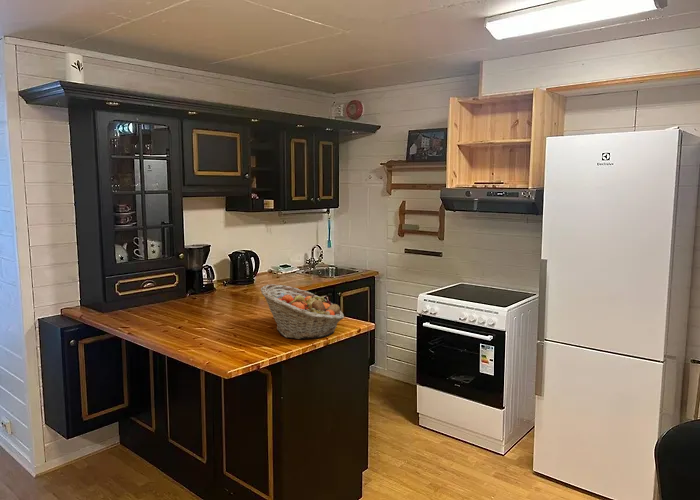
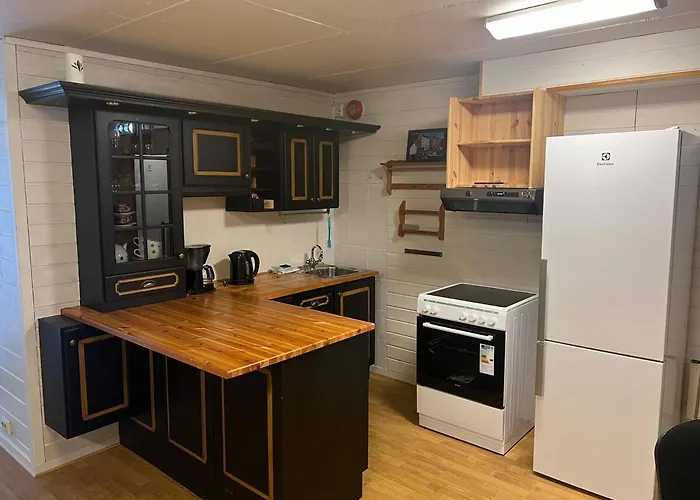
- fruit basket (302, 308)
